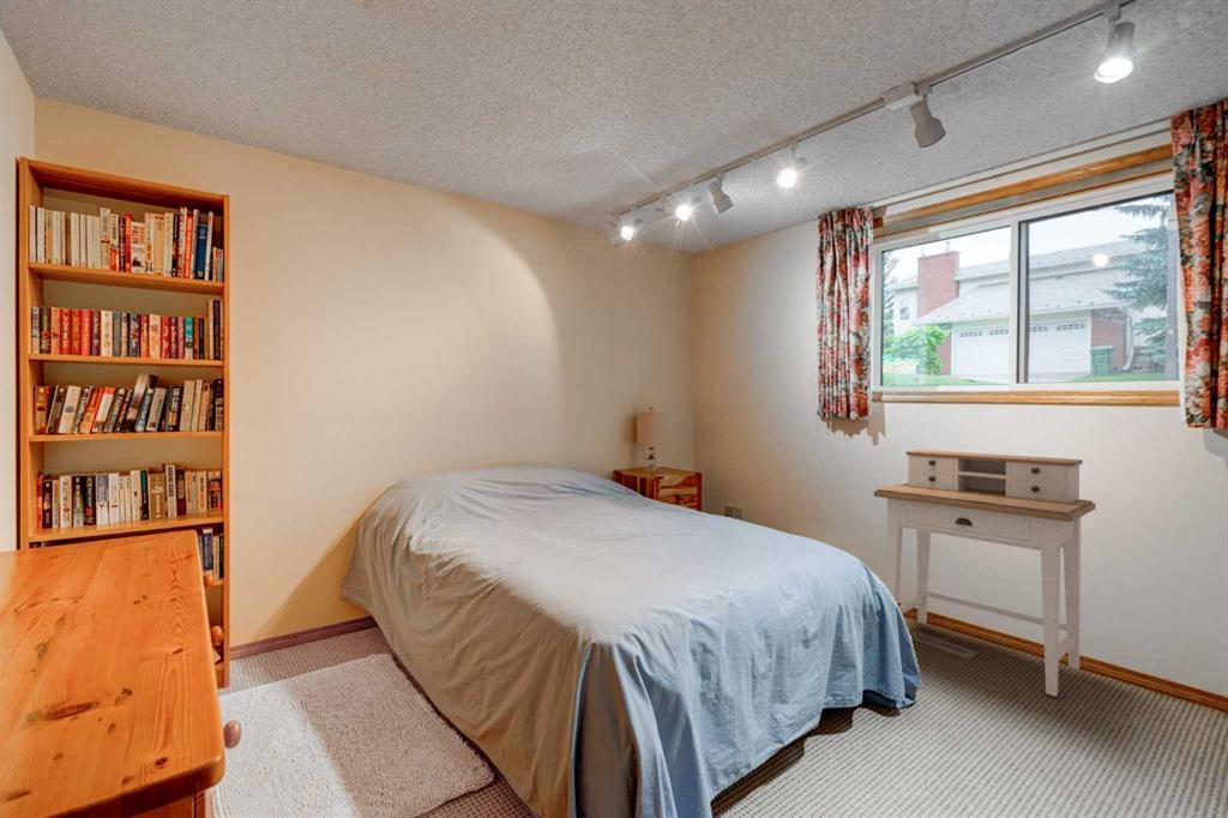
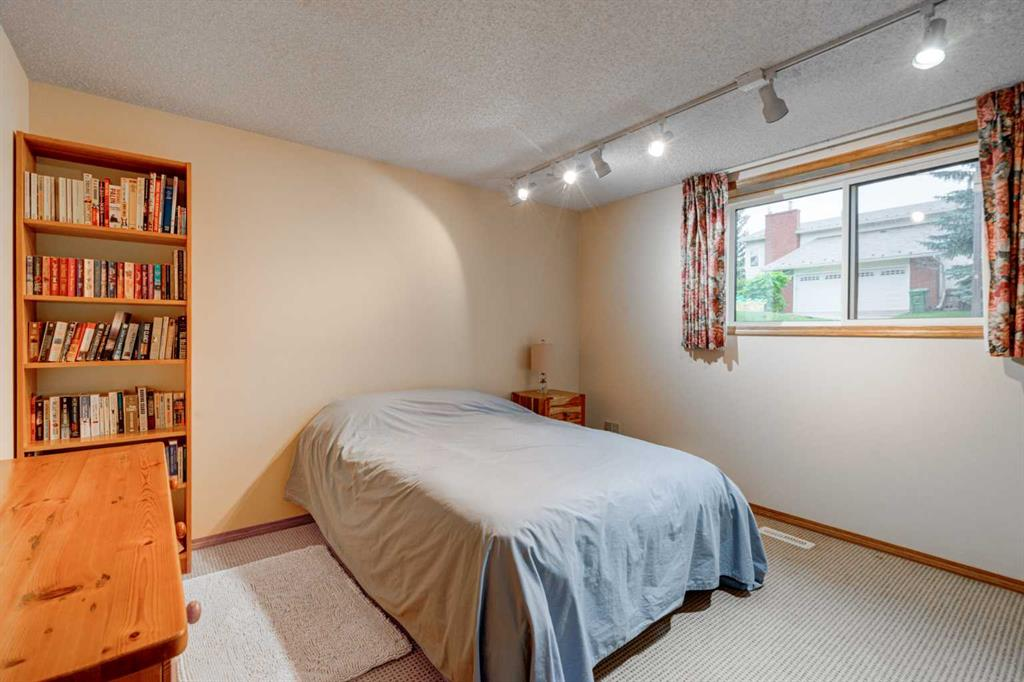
- desk (979, 540)
